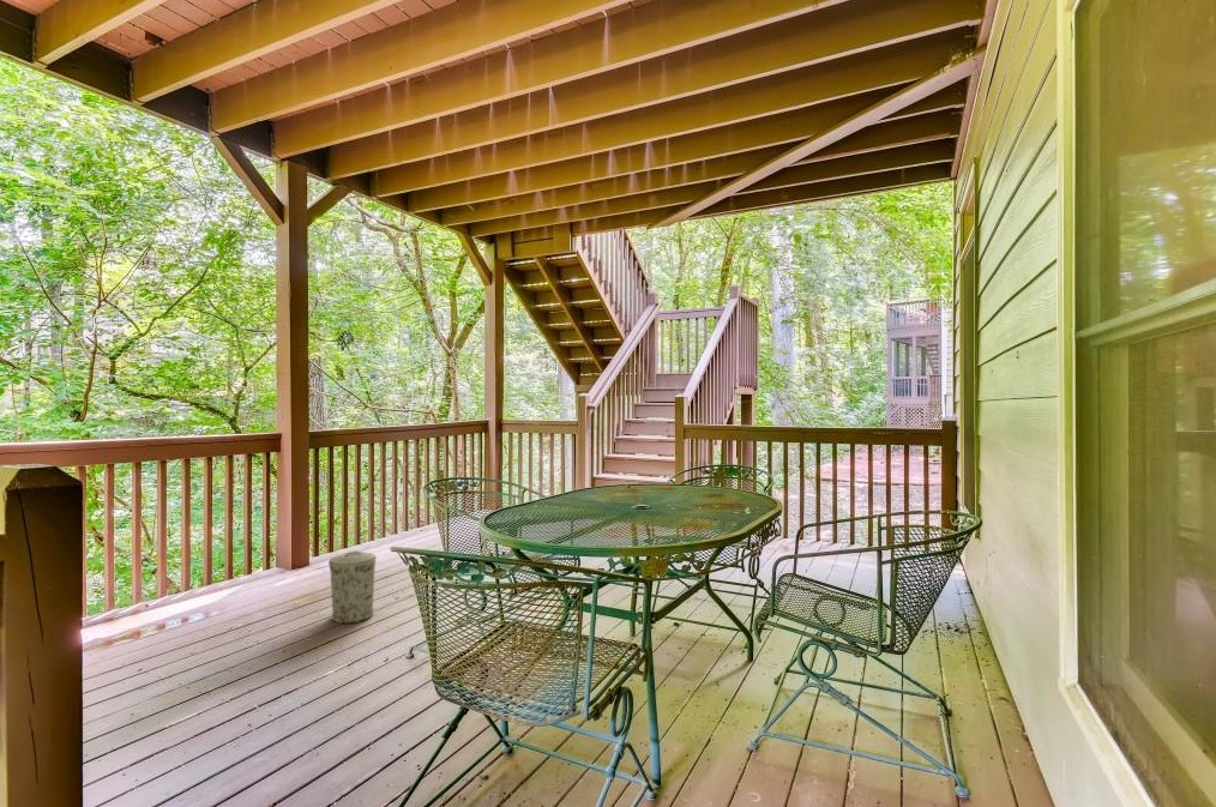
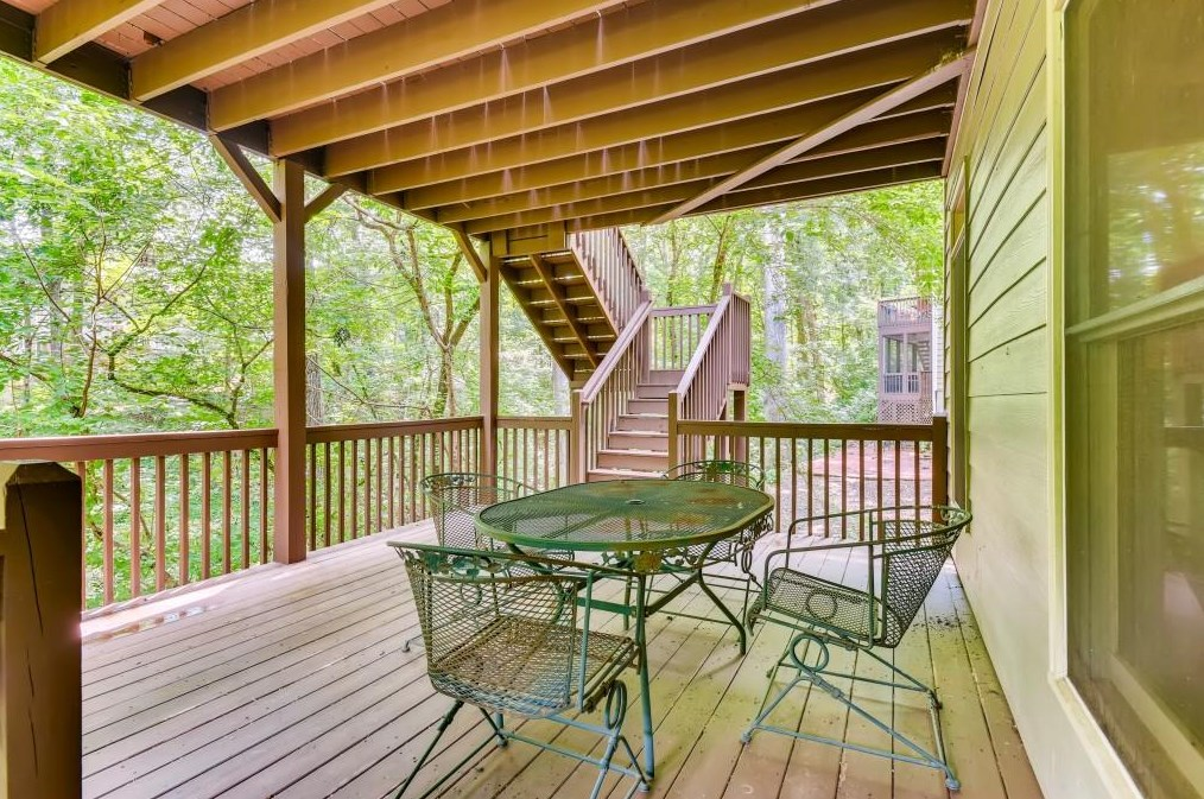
- trash can (353, 584)
